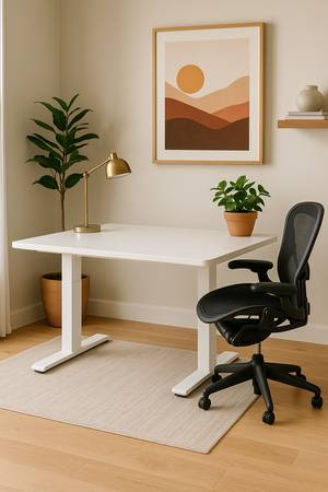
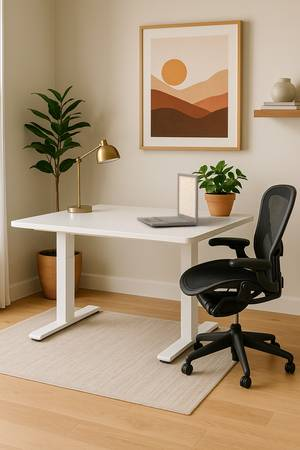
+ laptop (178, 198)
